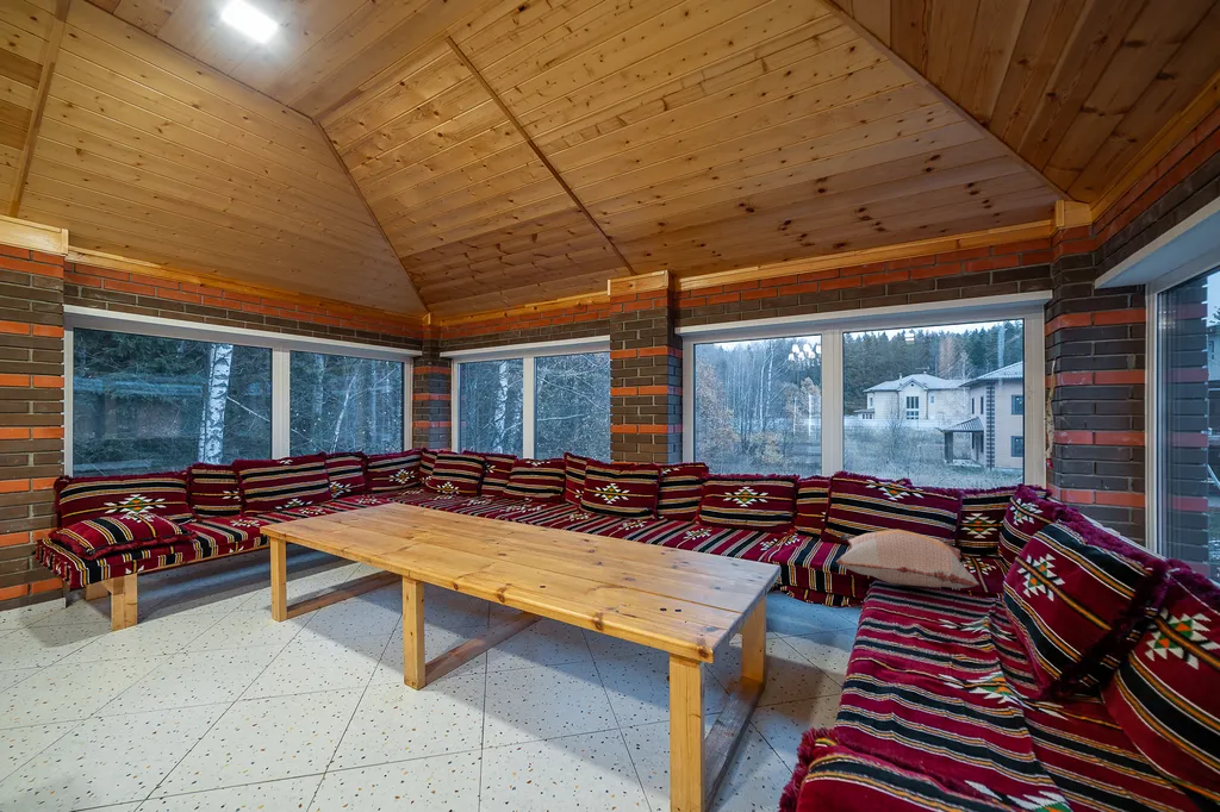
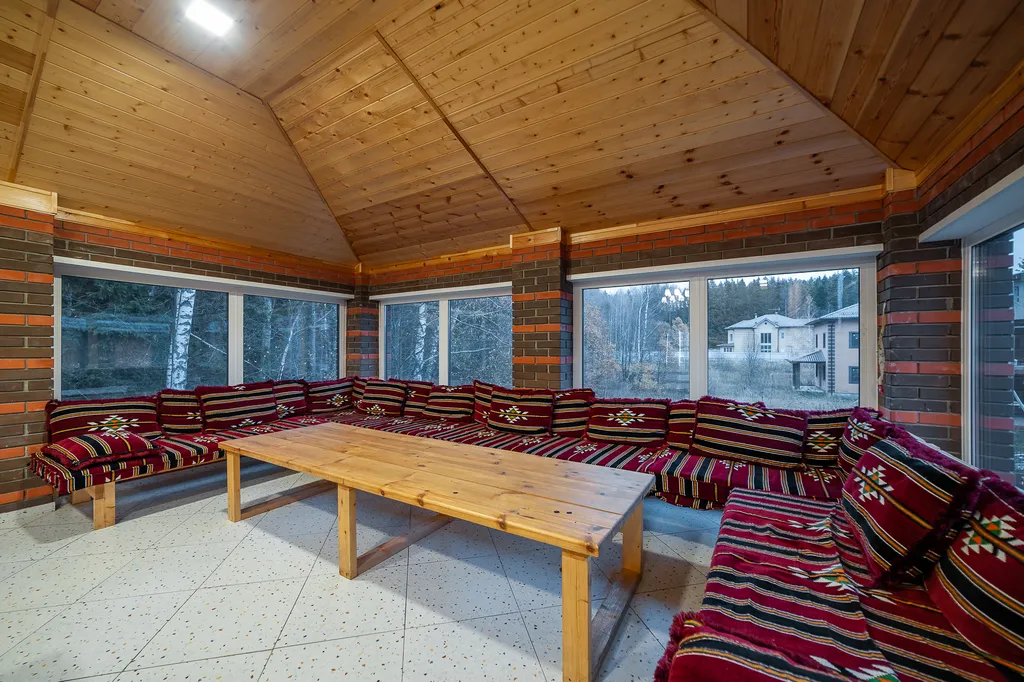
- decorative pillow (898, 555)
